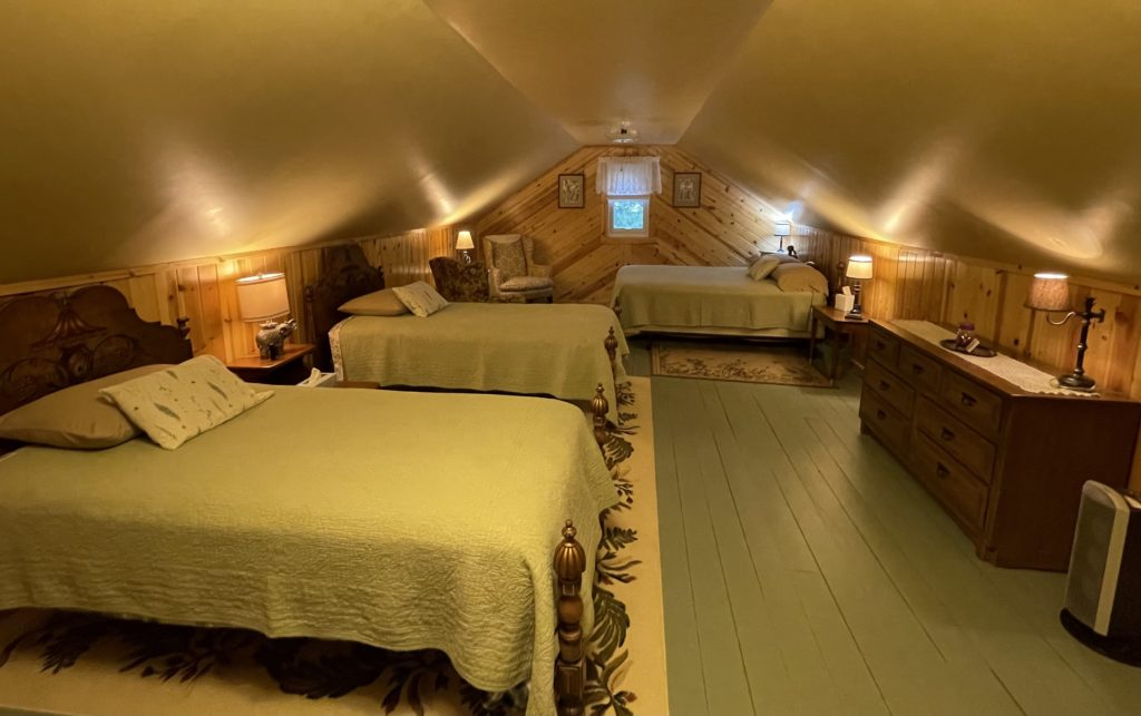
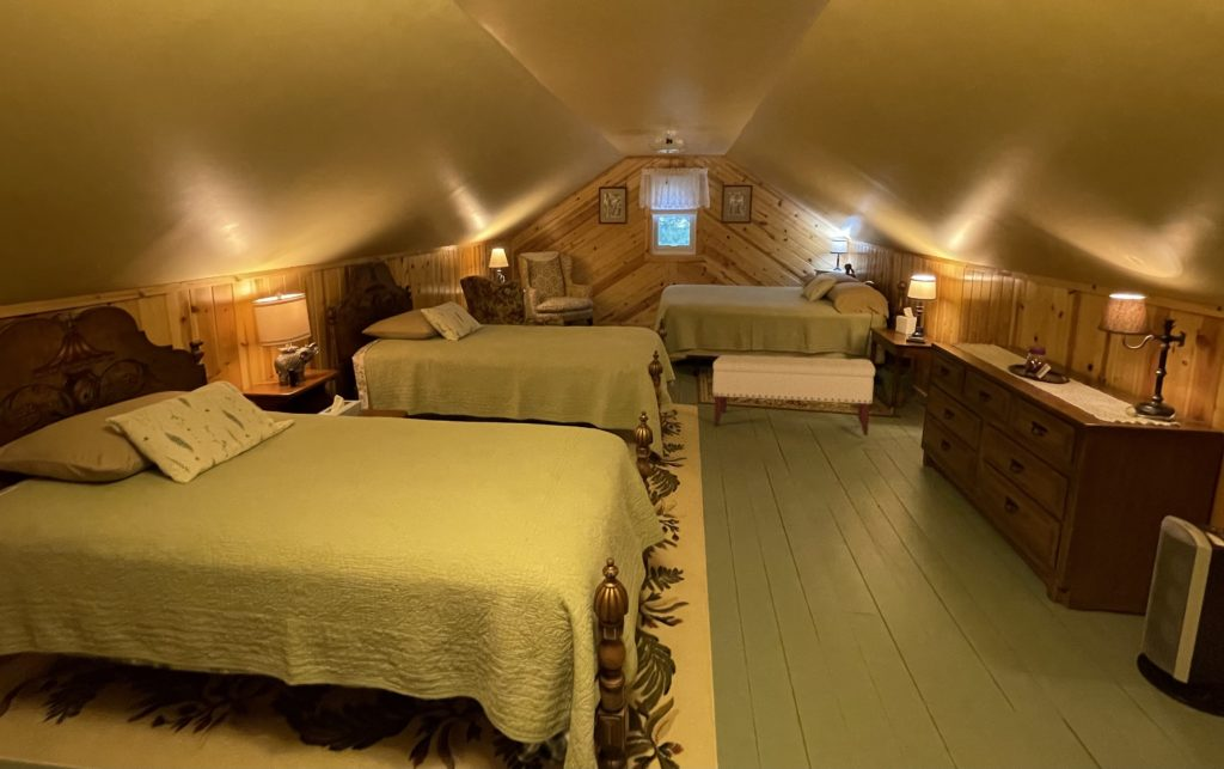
+ bench (790, 392)
